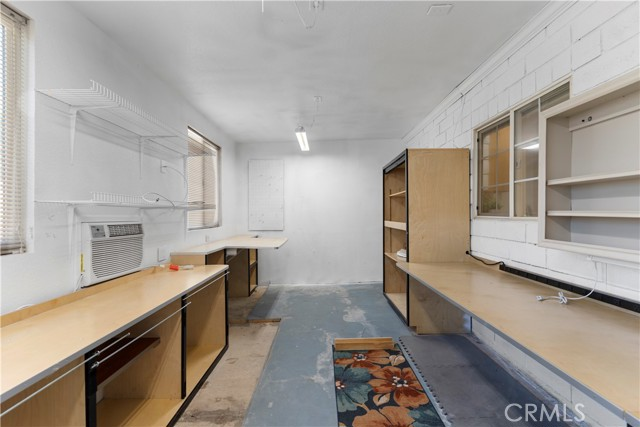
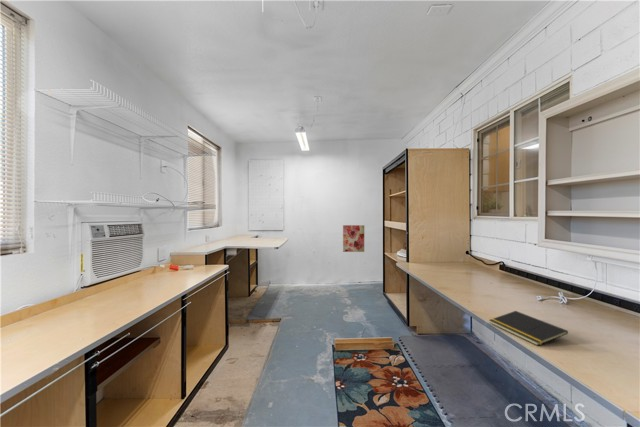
+ notepad (525, 326)
+ wall art (353, 238)
